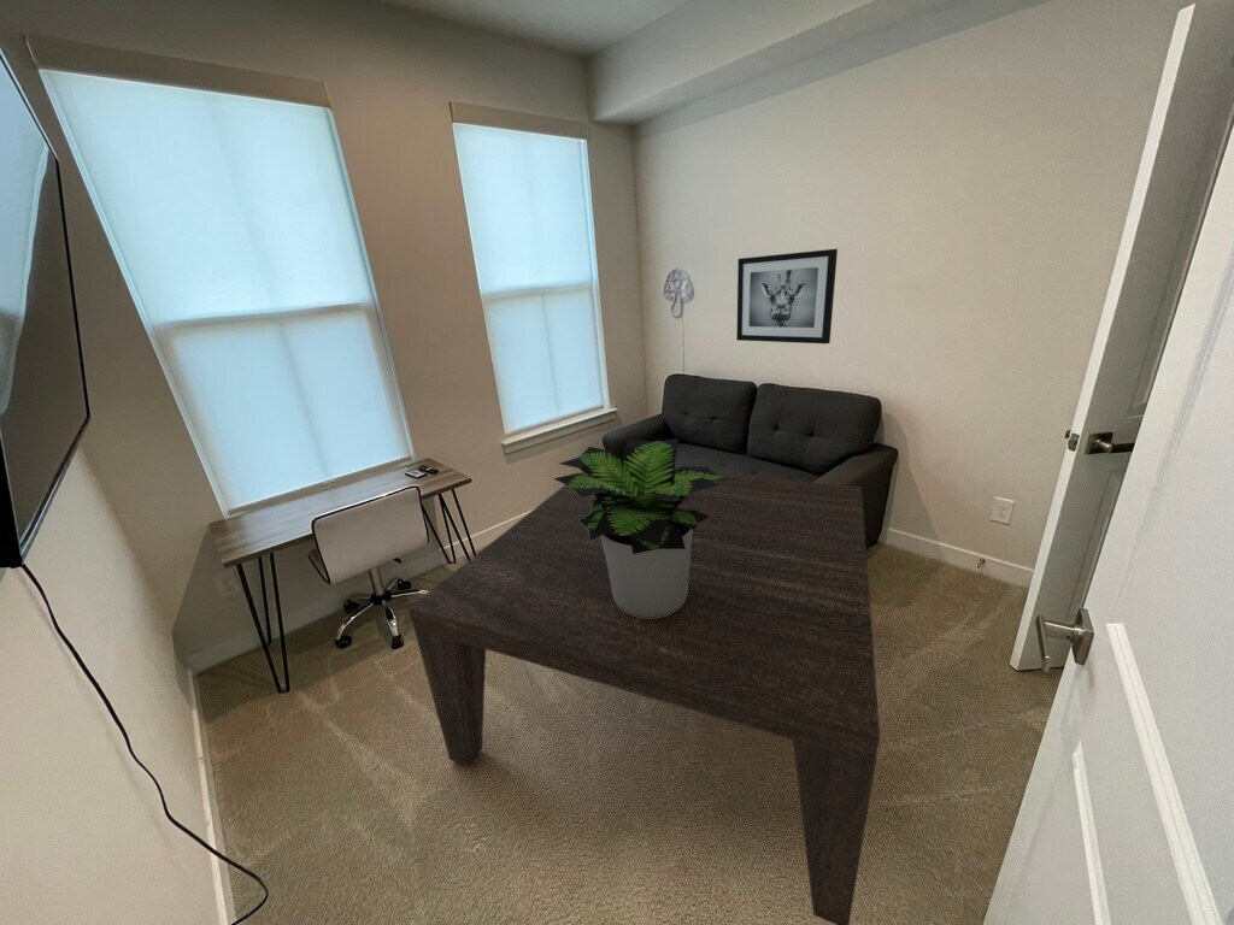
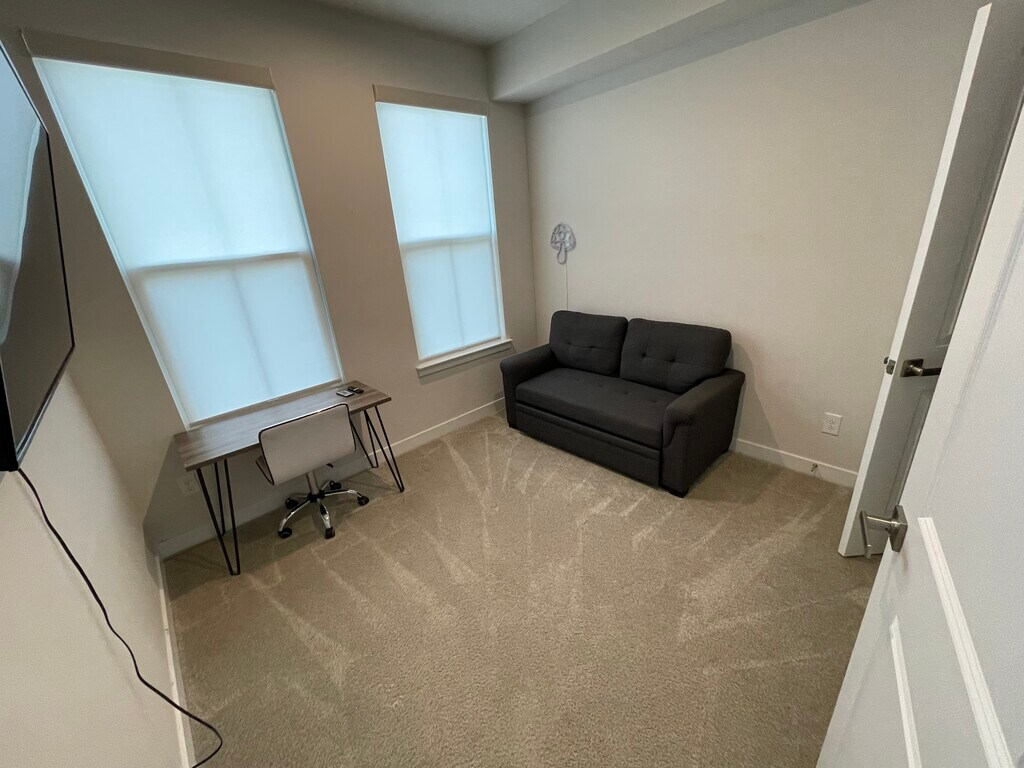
- coffee table (674, 611)
- potted plant (647, 528)
- wall art (781, 299)
